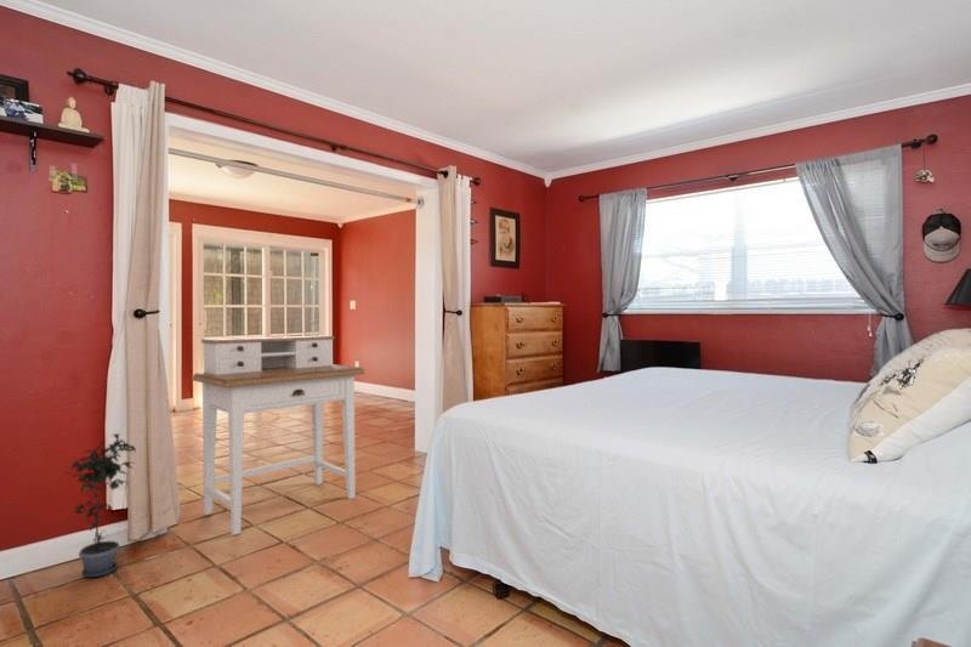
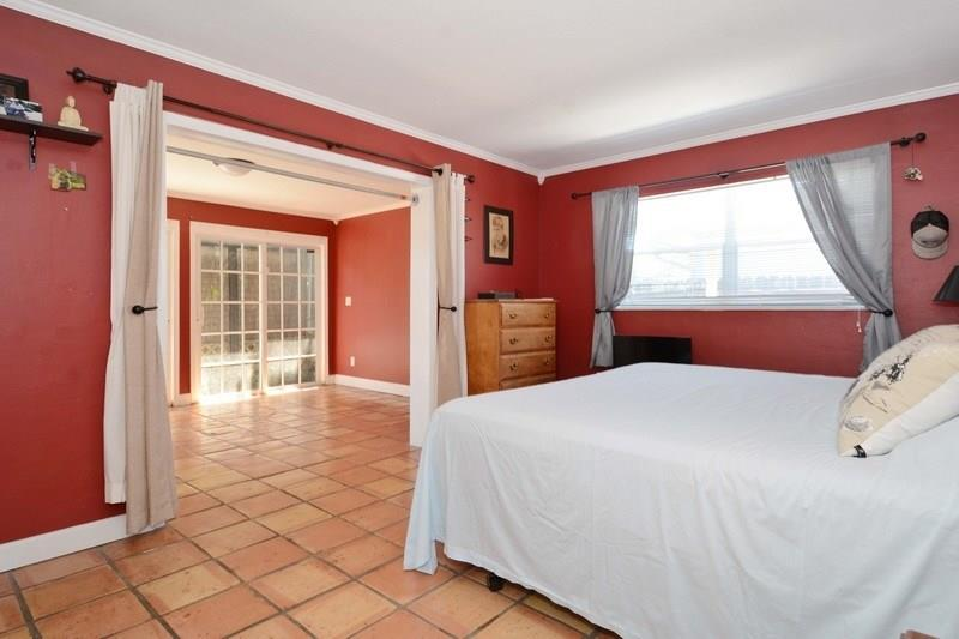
- potted plant (100, 505)
- desk (280, 408)
